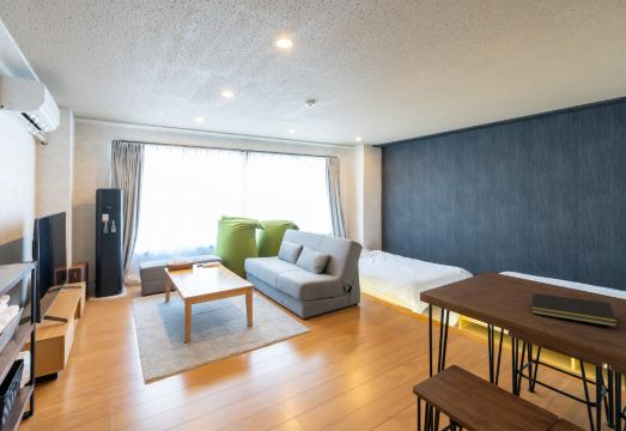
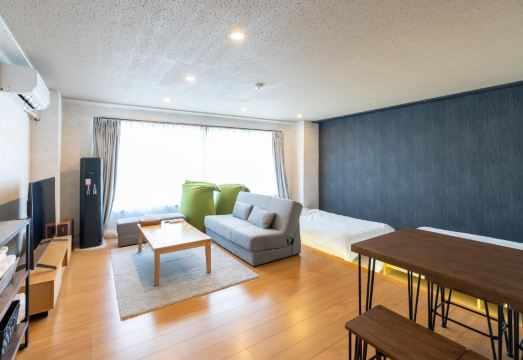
- notepad (570, 308)
